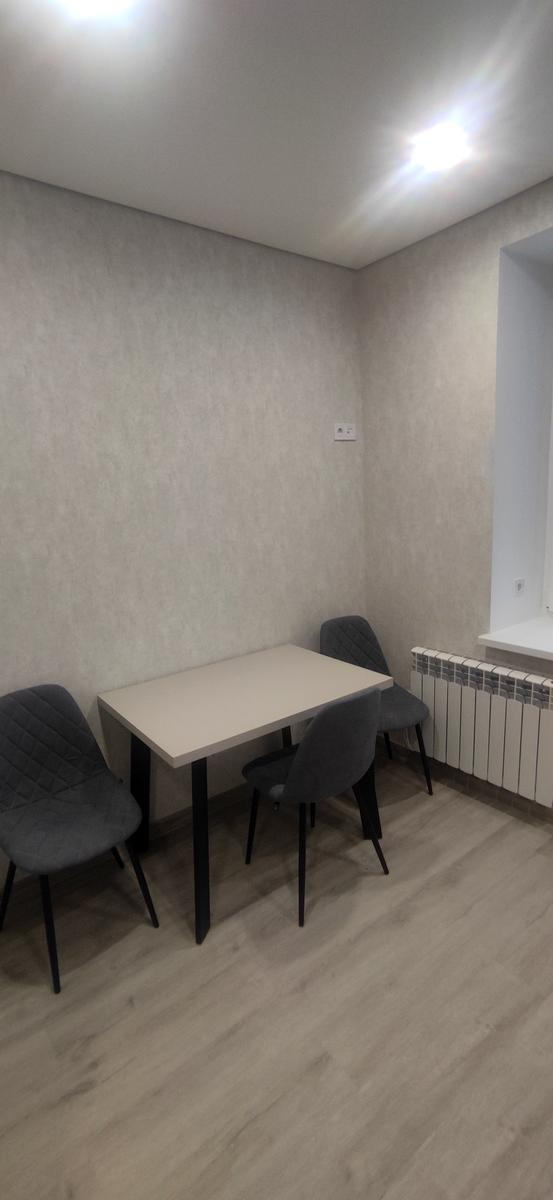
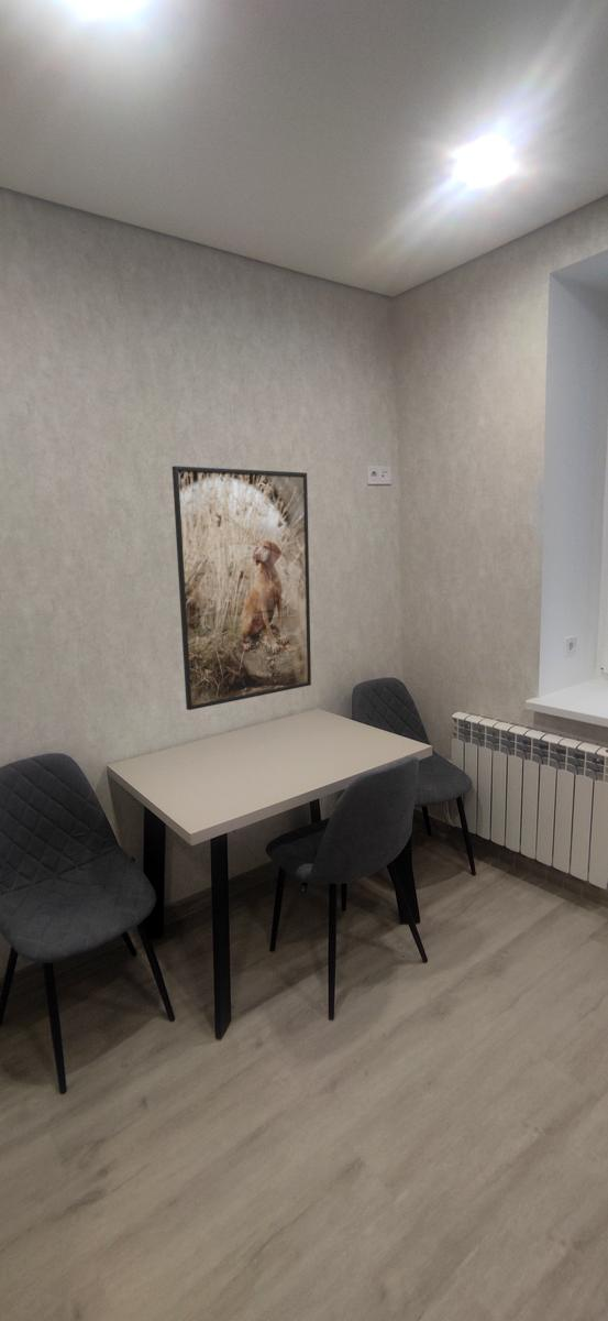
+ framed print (248, 587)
